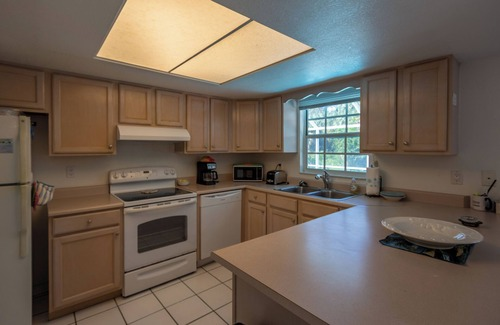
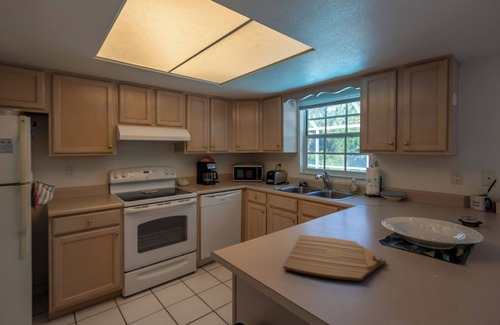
+ cutting board (336, 253)
